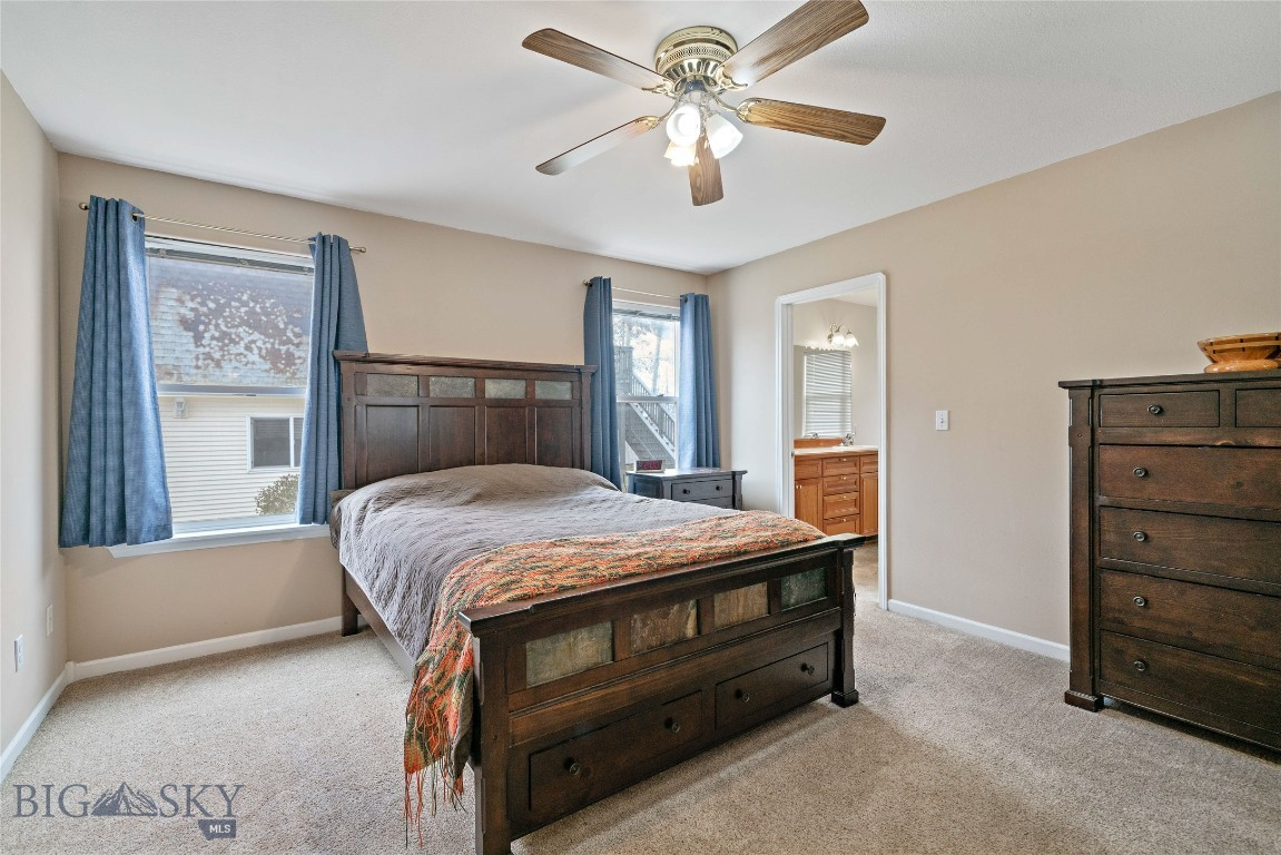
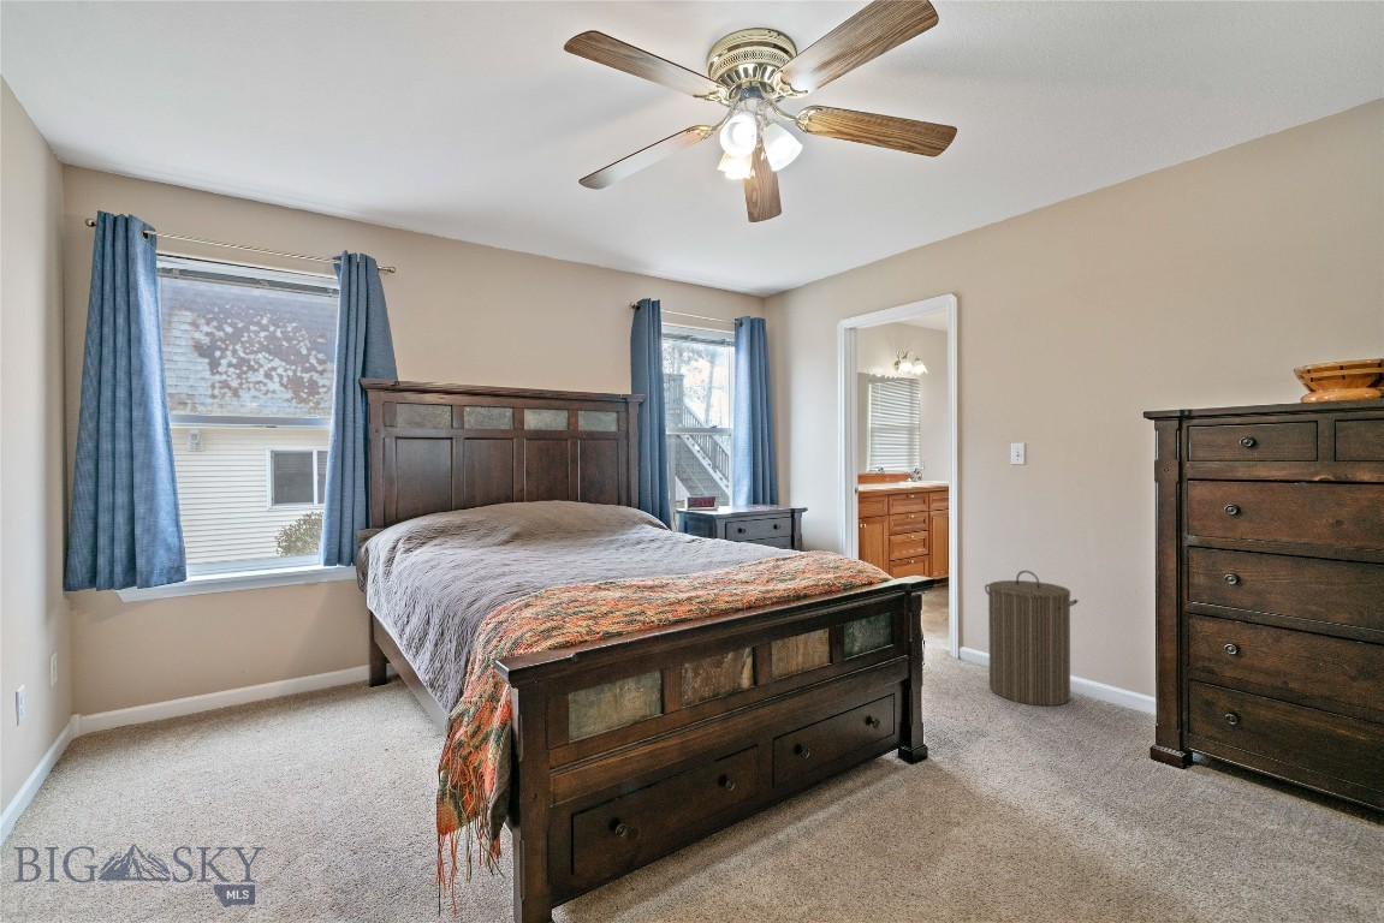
+ laundry hamper (1028, 631)
